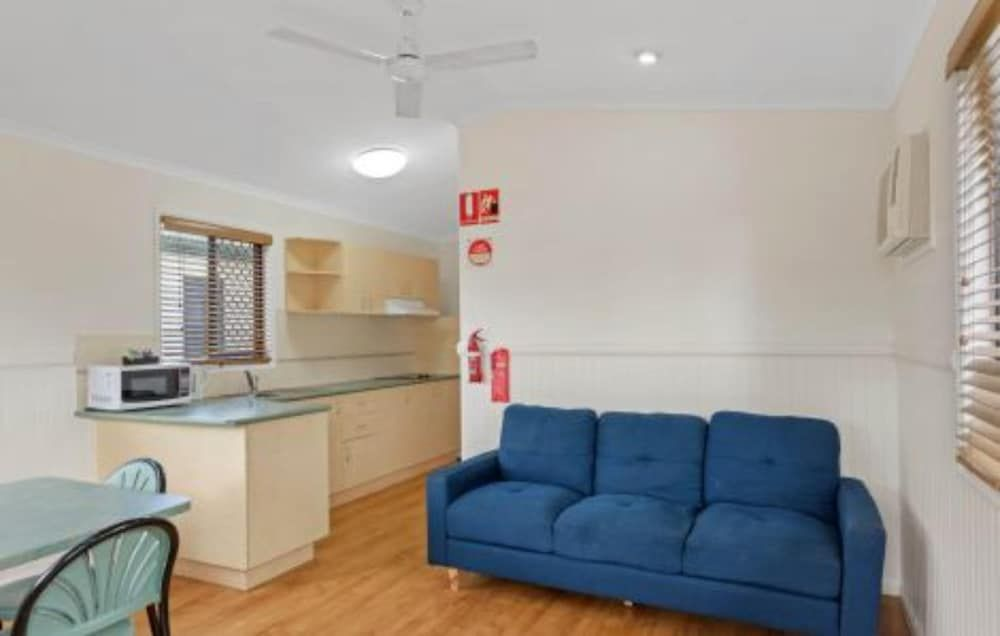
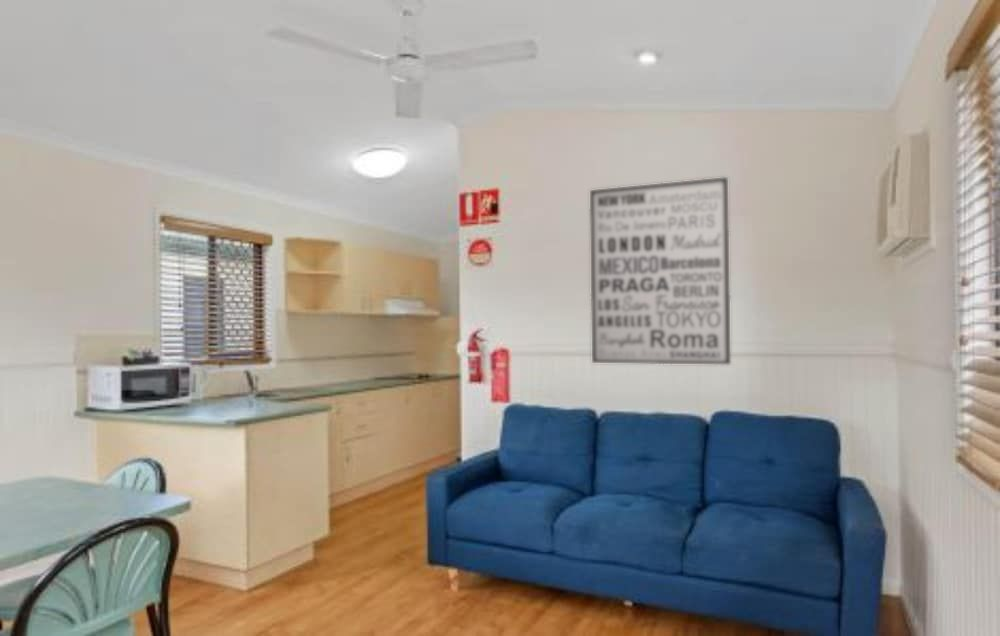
+ wall art (657, 273)
